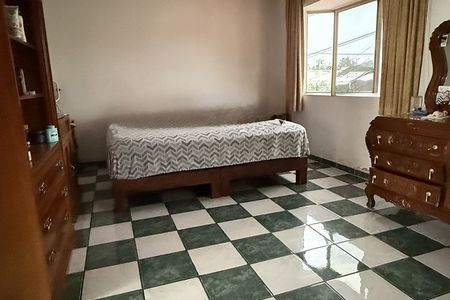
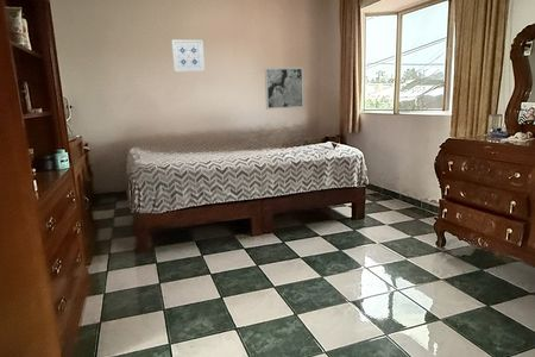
+ wall art (188, 56)
+ wall art (284, 88)
